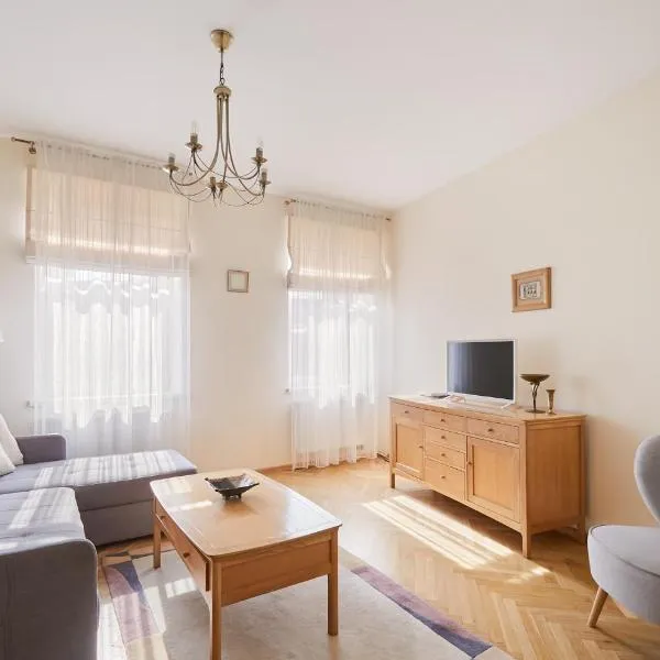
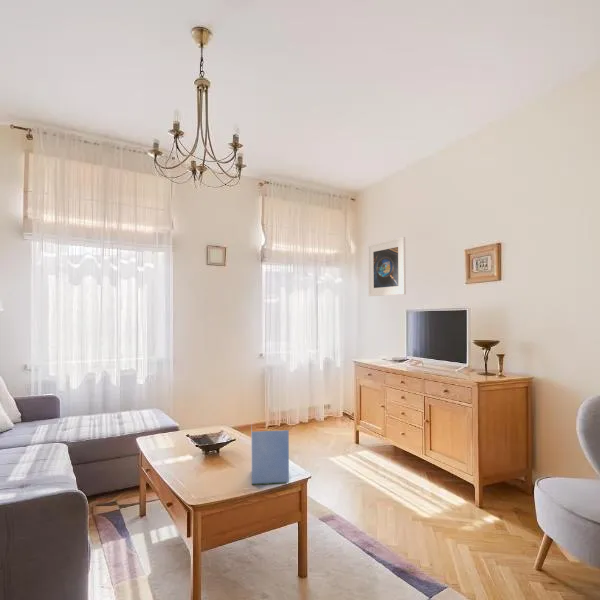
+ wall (269, 451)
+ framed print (385, 268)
